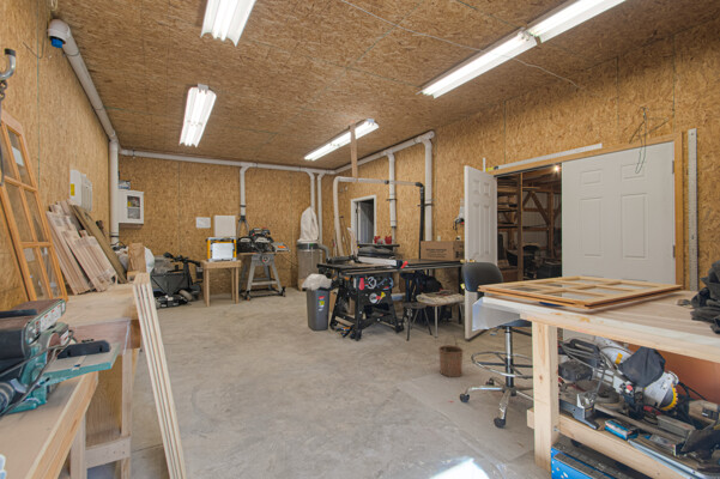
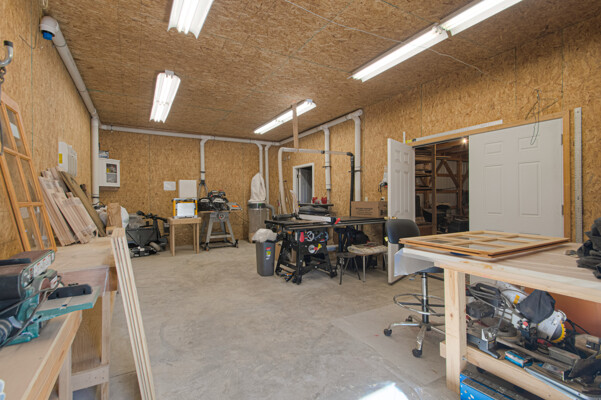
- bucket (450, 353)
